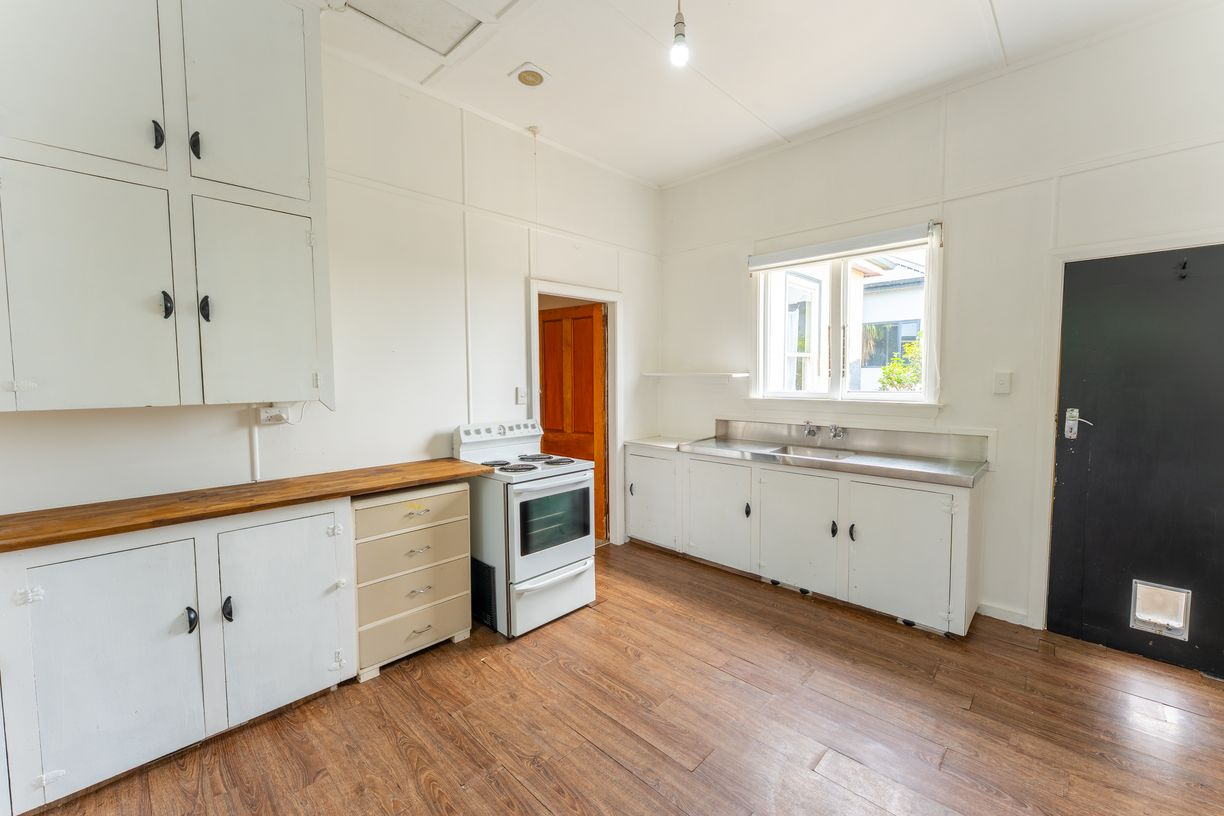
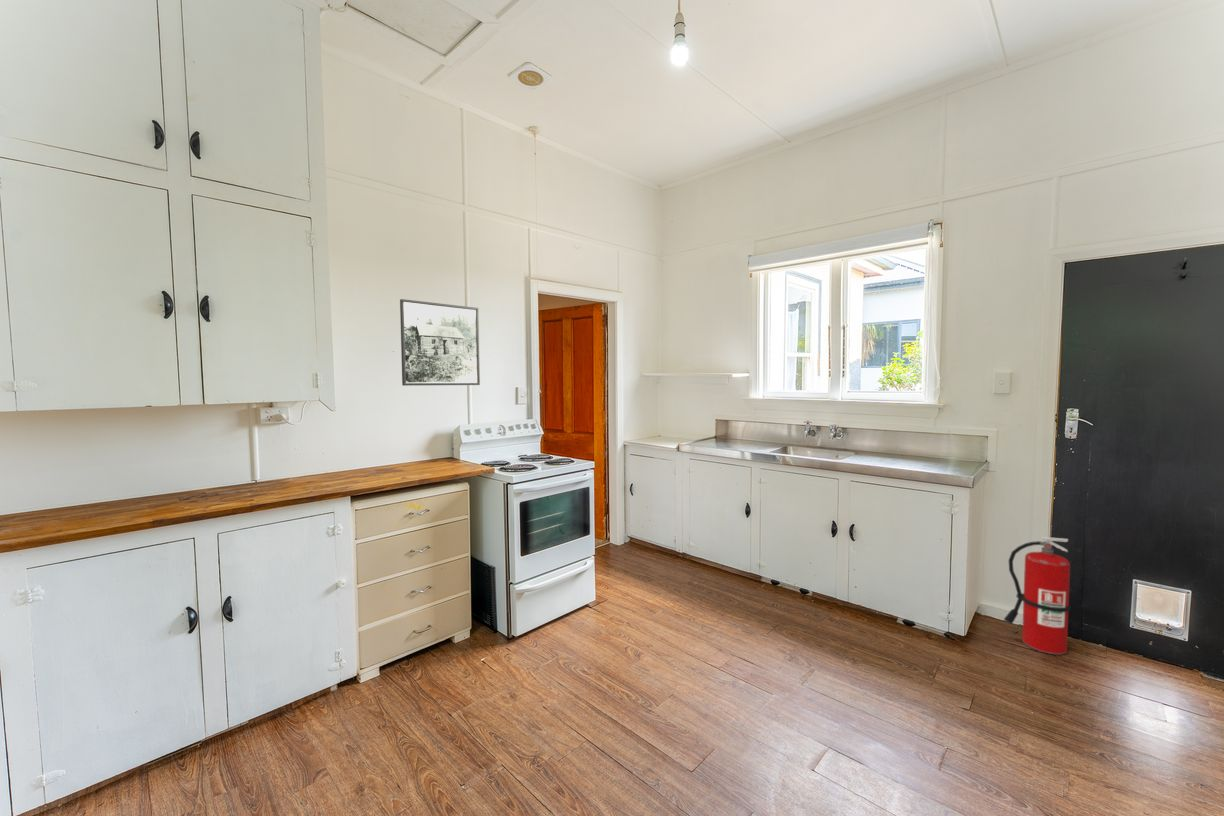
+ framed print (442, 344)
+ fire extinguisher (1036, 589)
